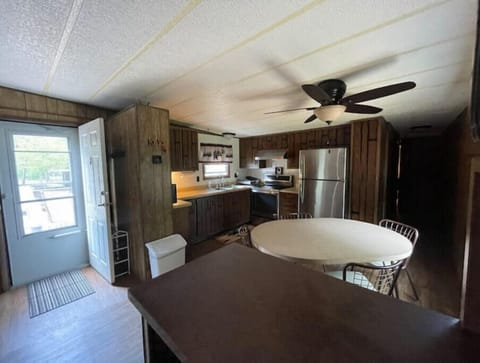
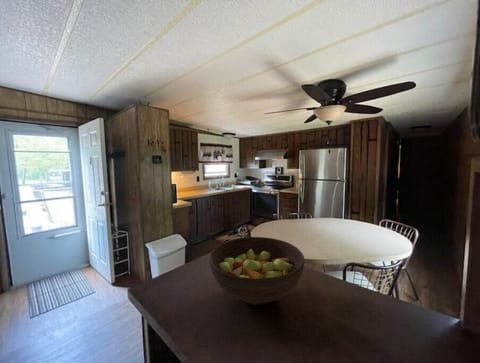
+ fruit bowl (256, 273)
